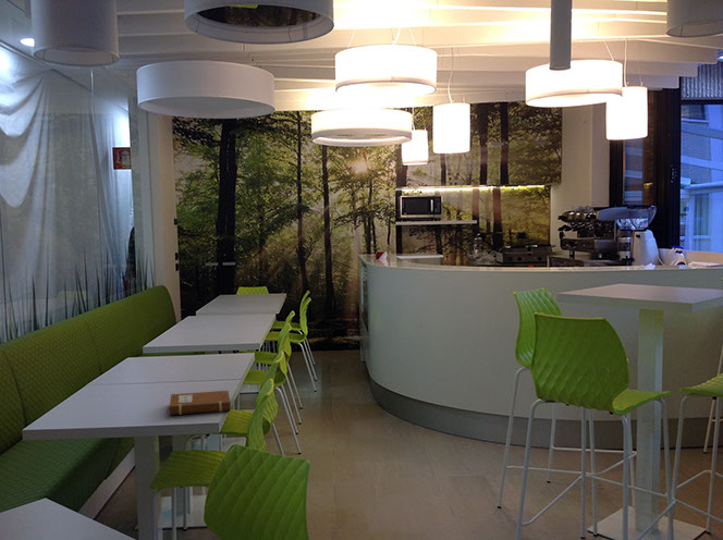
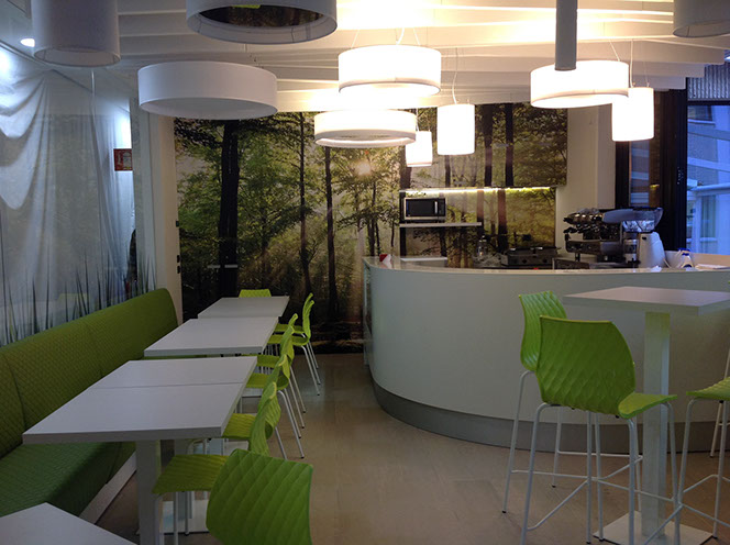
- notebook (198, 403)
